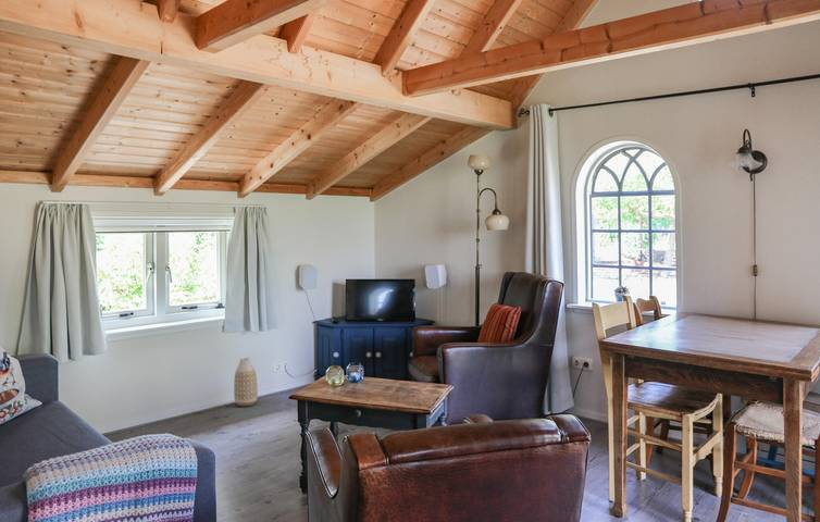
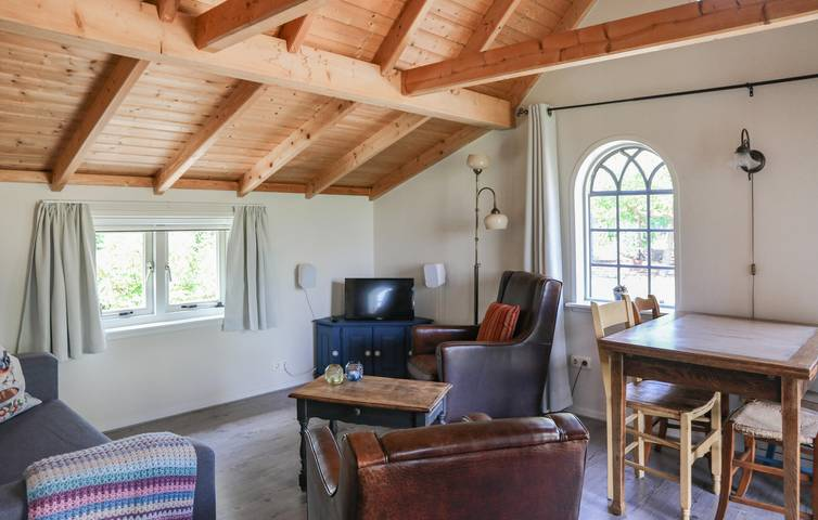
- vase (245, 381)
